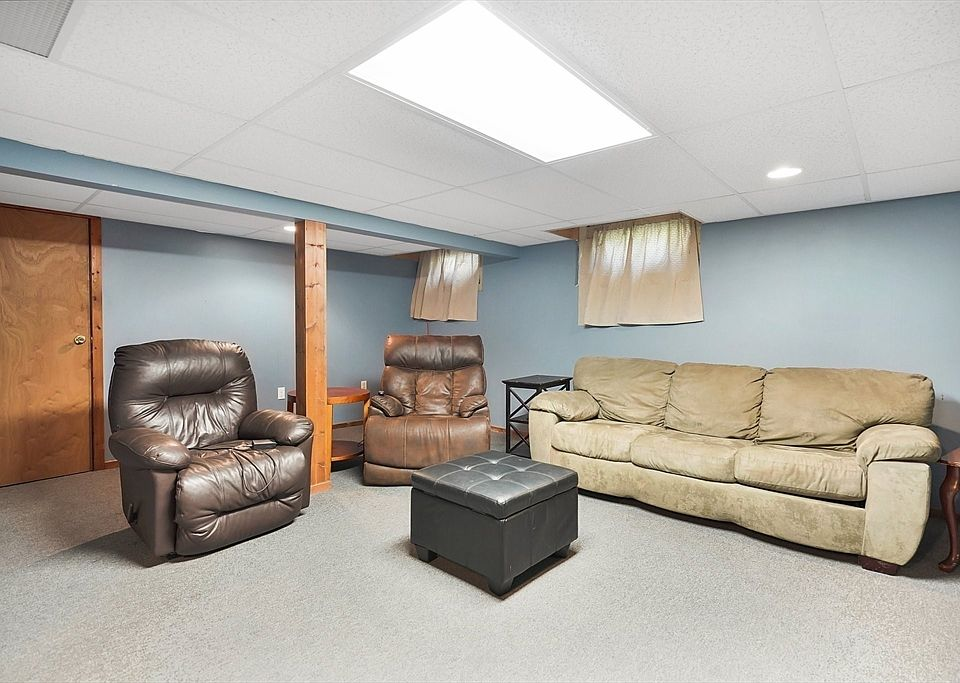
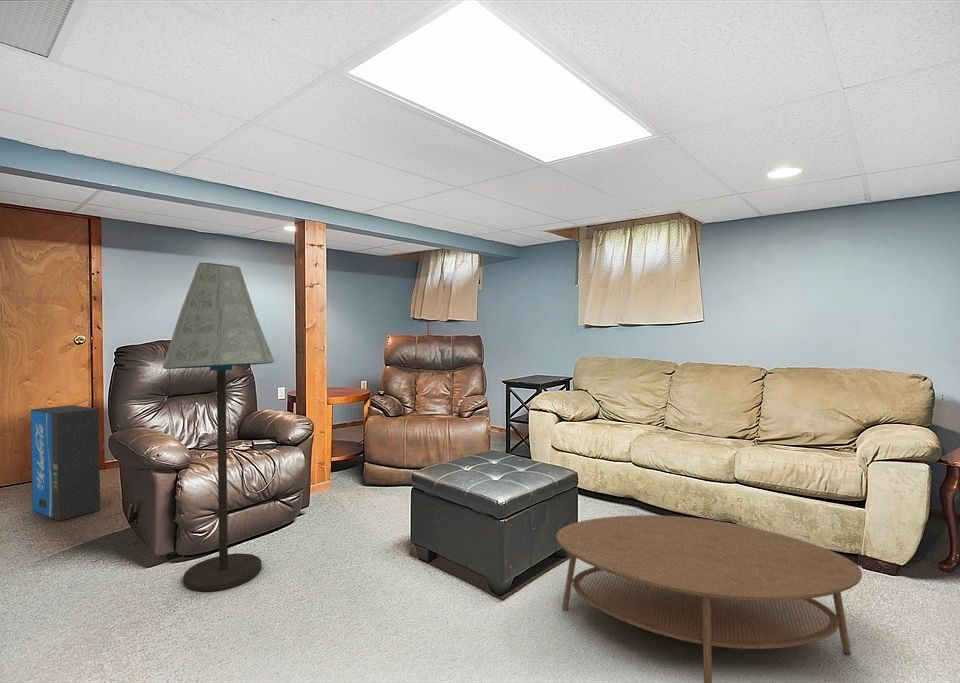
+ floor lamp (221, 418)
+ air purifier (65, 459)
+ coffee table (695, 588)
